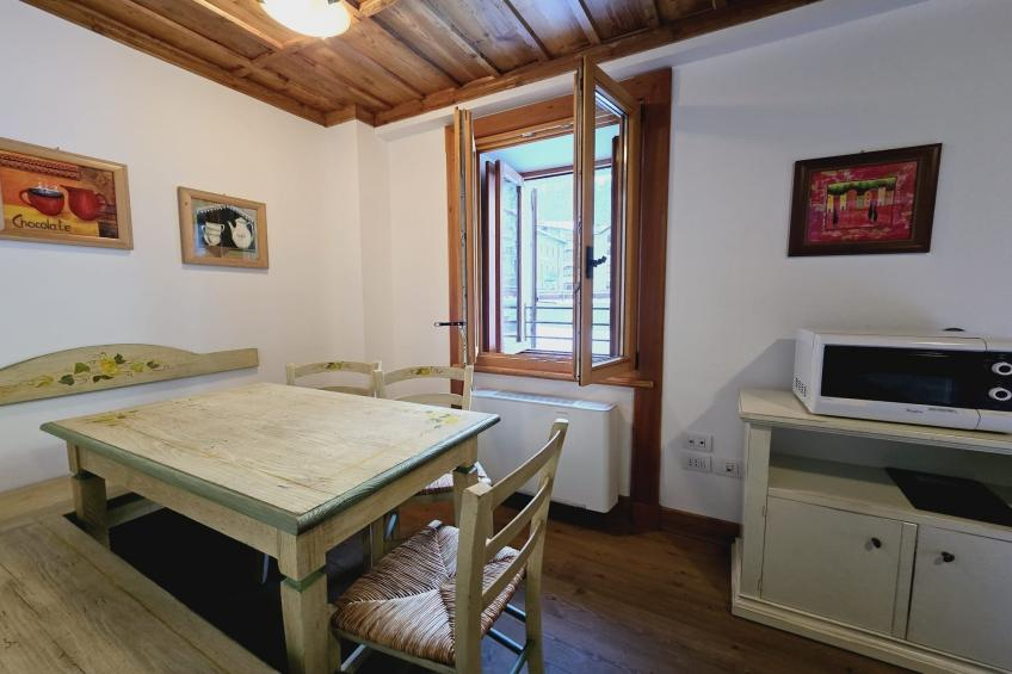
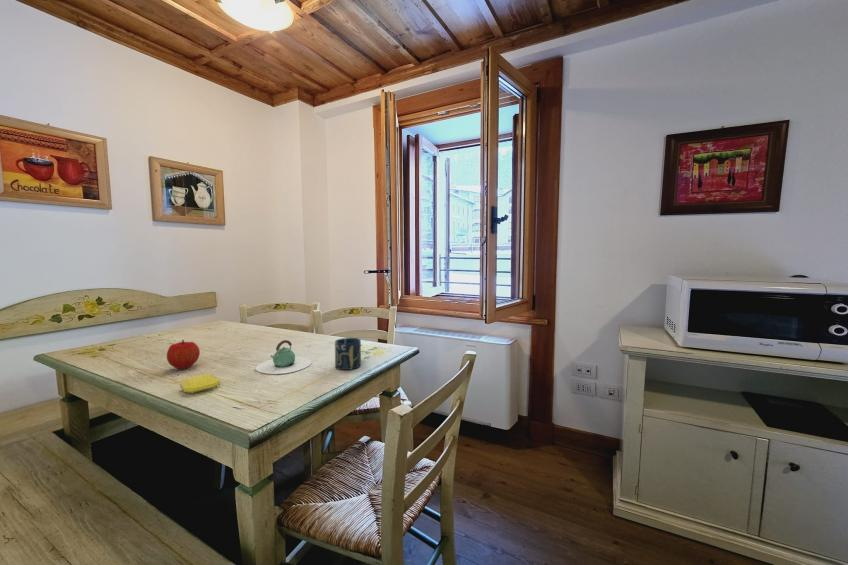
+ fruit (183, 354)
+ soap bar (200, 382)
+ teapot (284, 352)
+ cup (350, 352)
